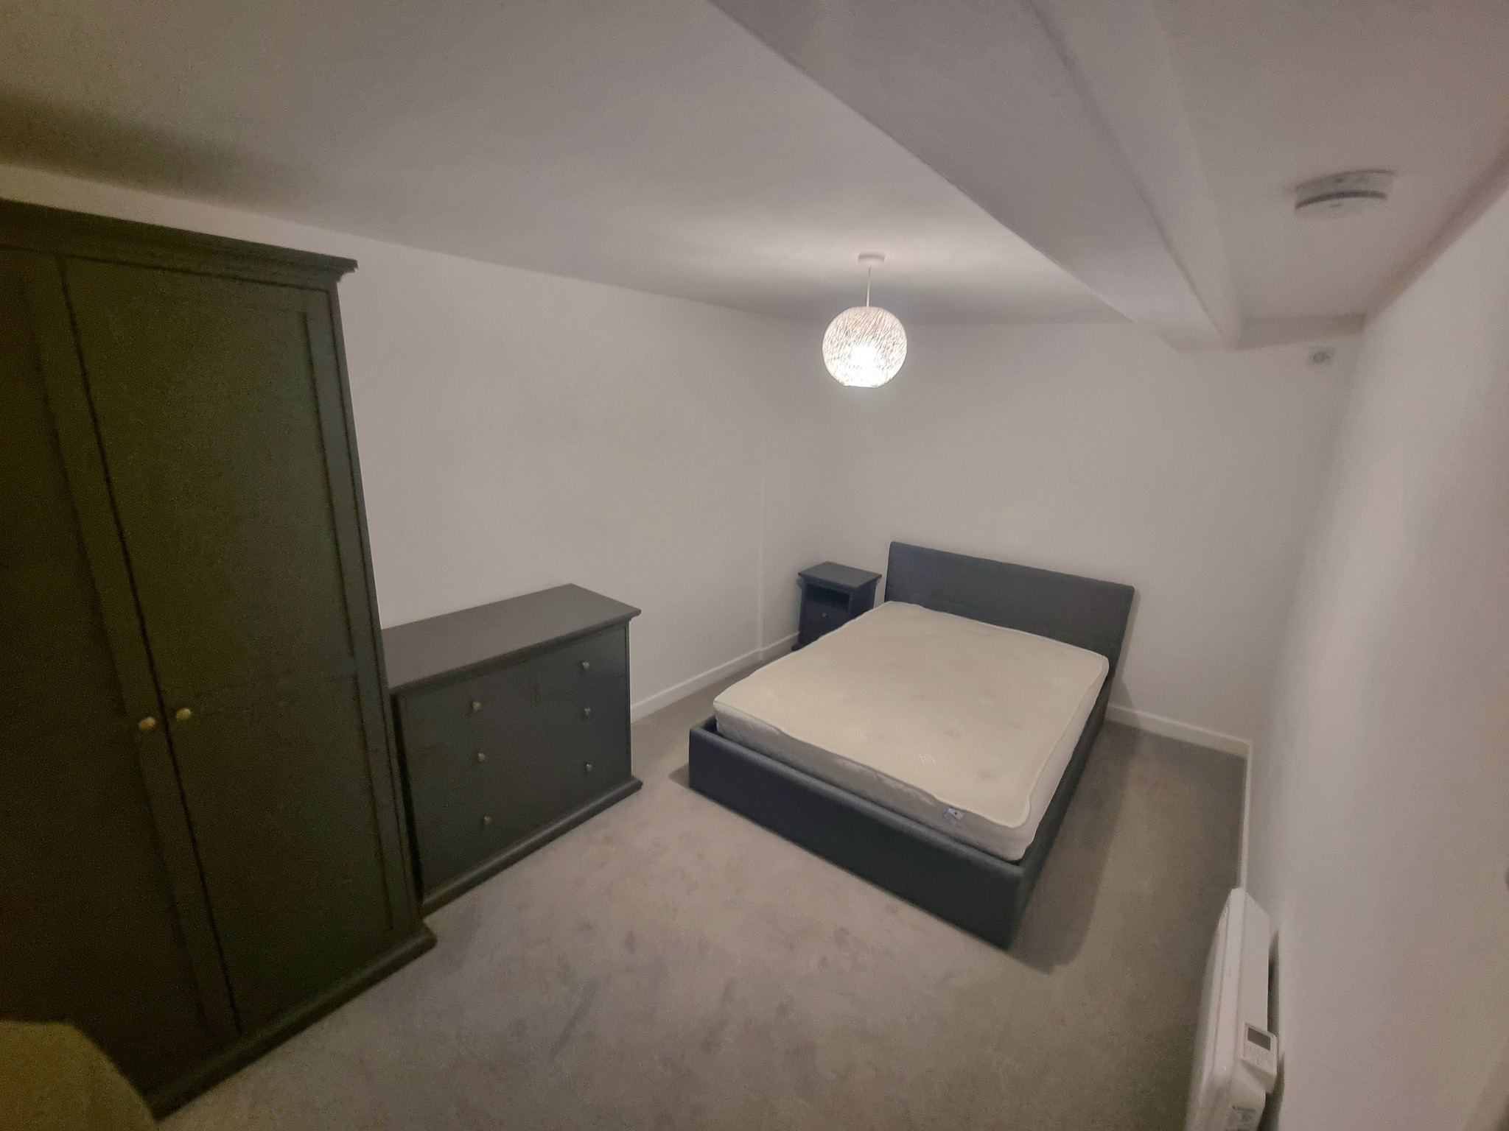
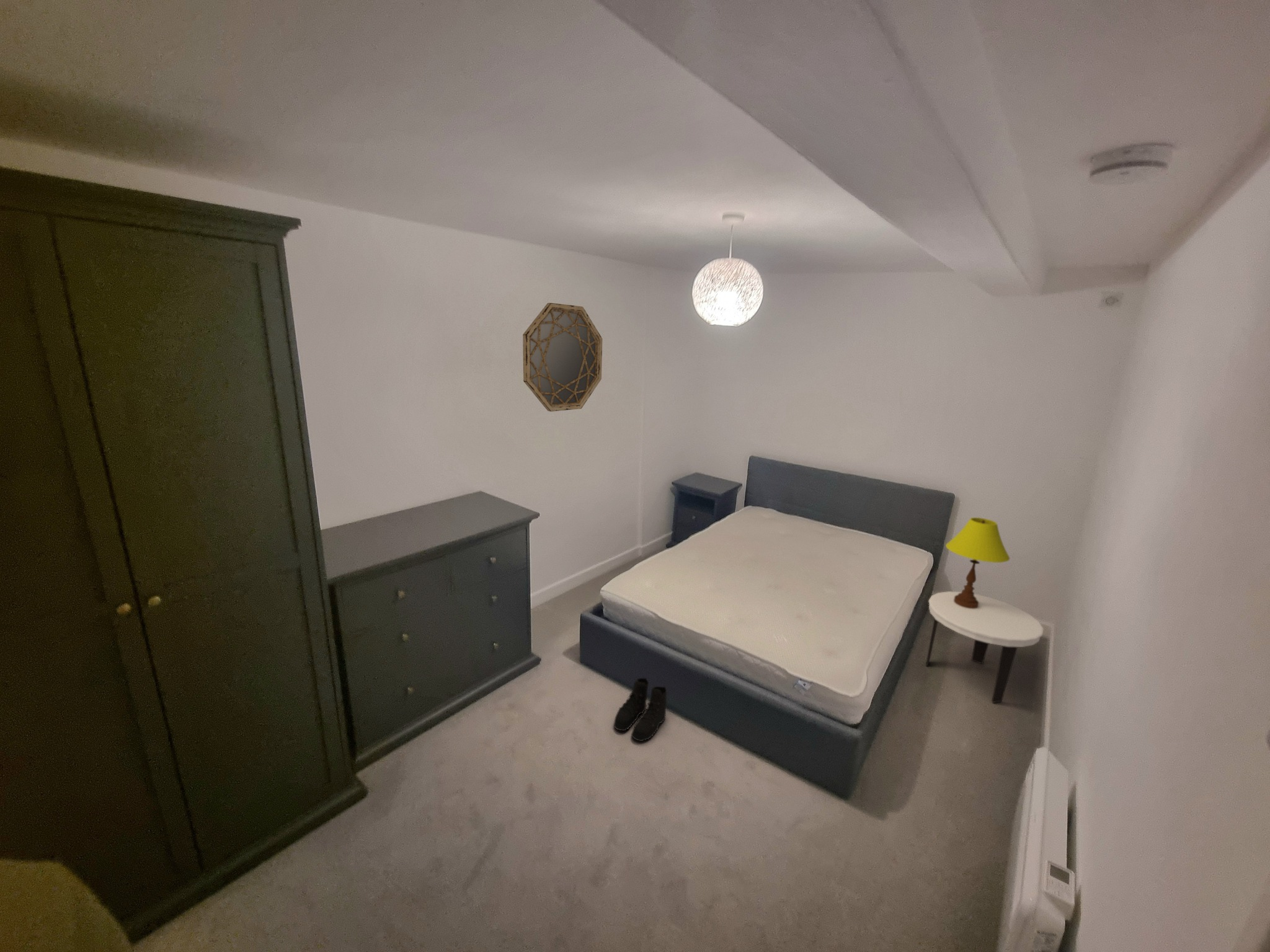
+ table lamp (974, 562)
+ home mirror (565, 358)
+ boots (641, 705)
+ side table (976, 646)
